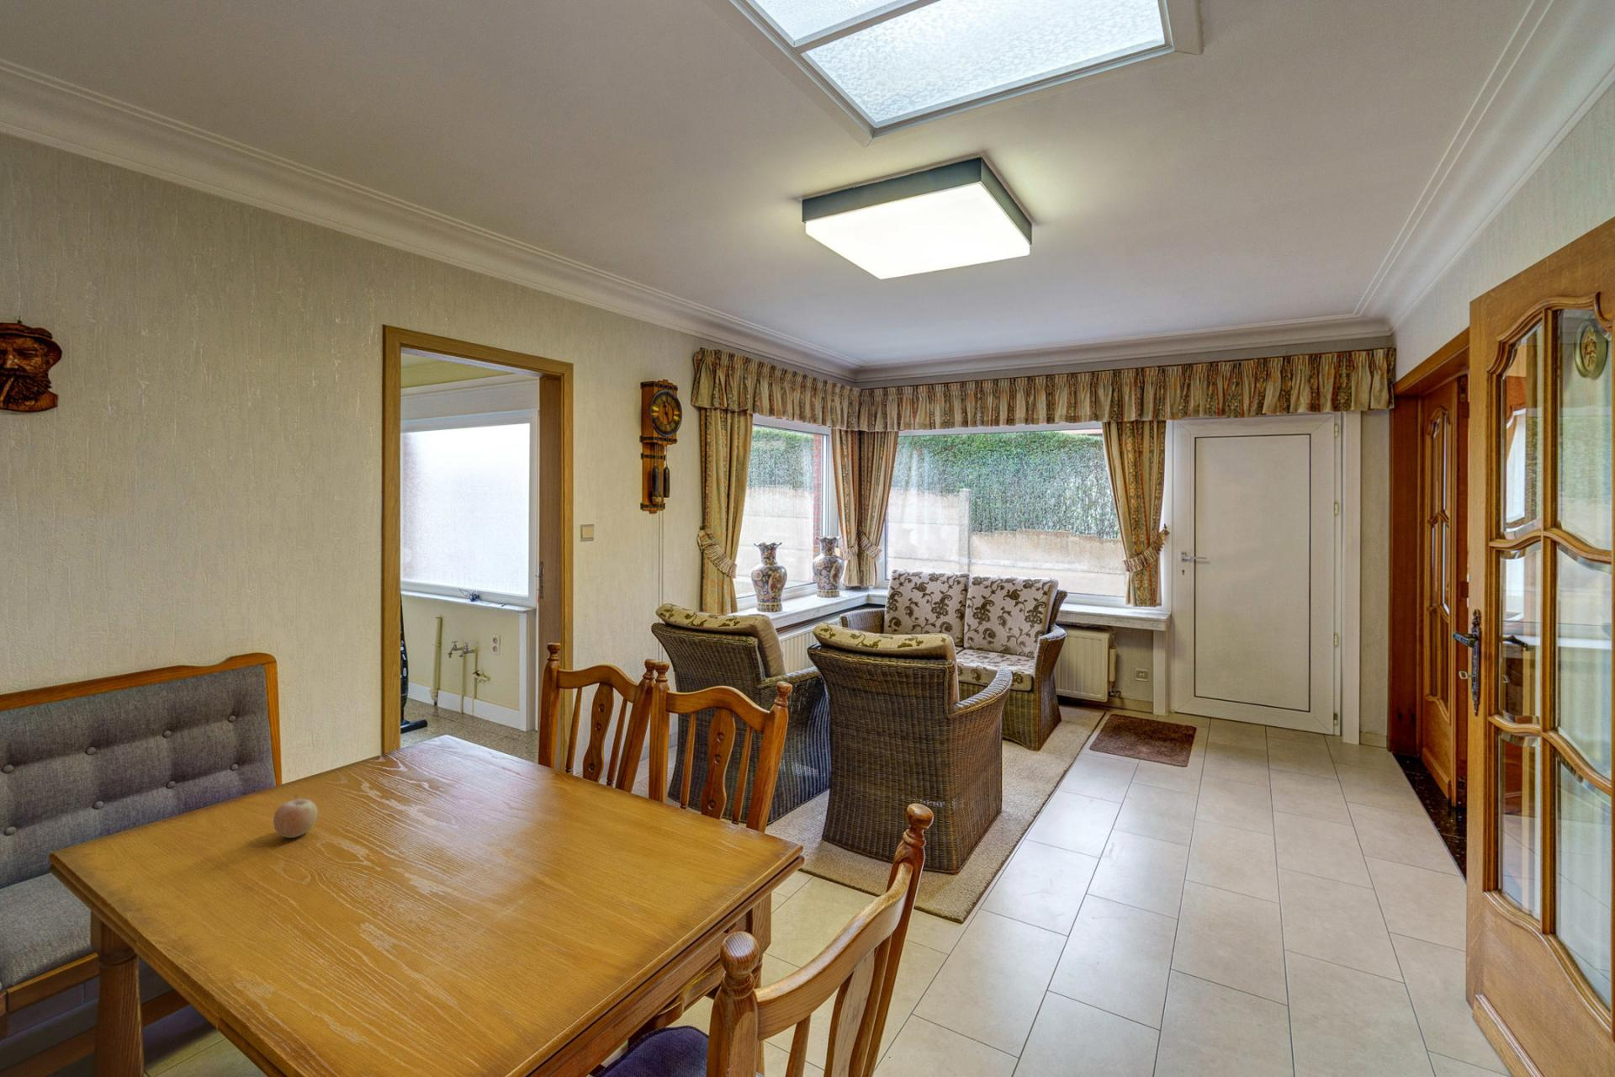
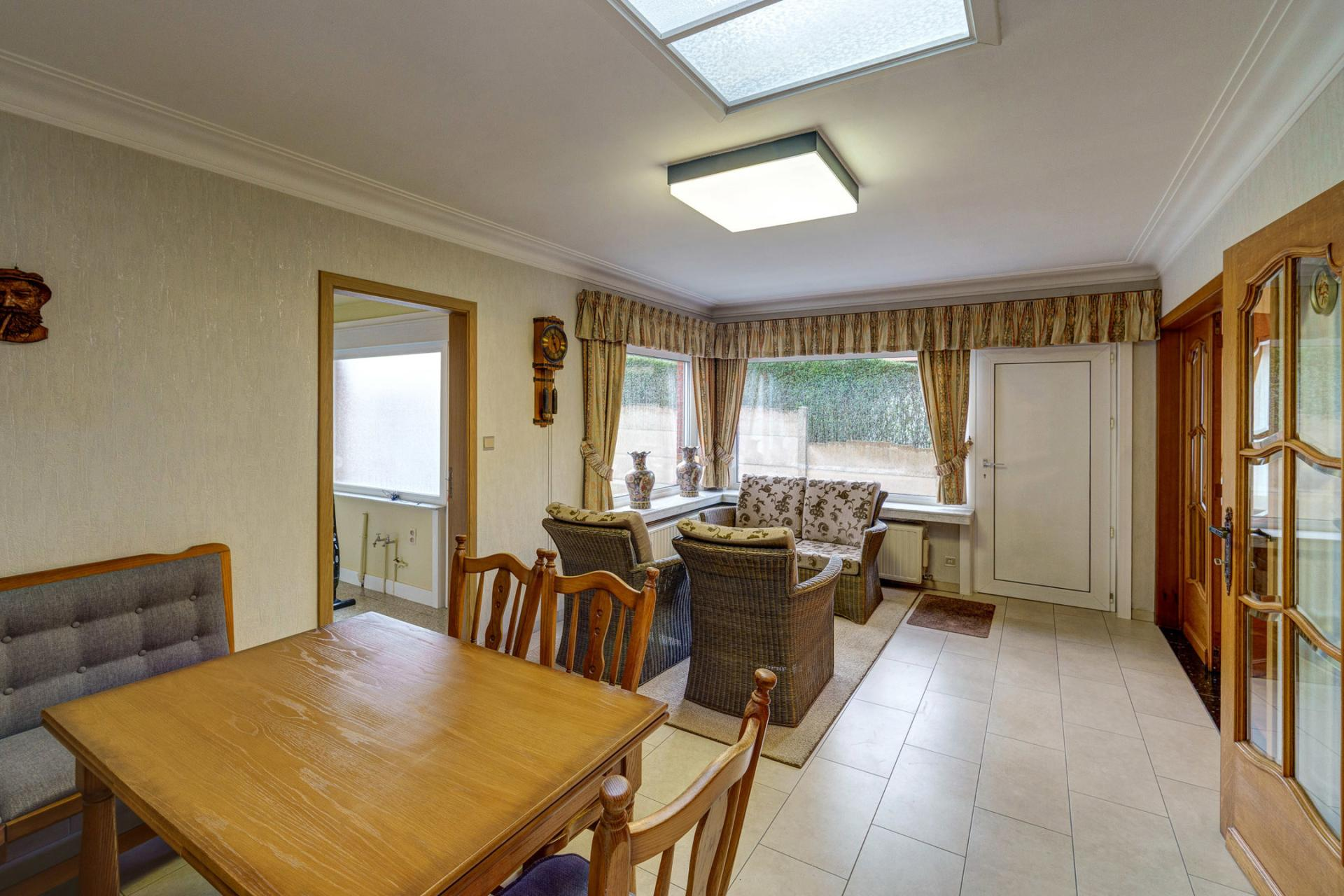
- fruit (296, 815)
